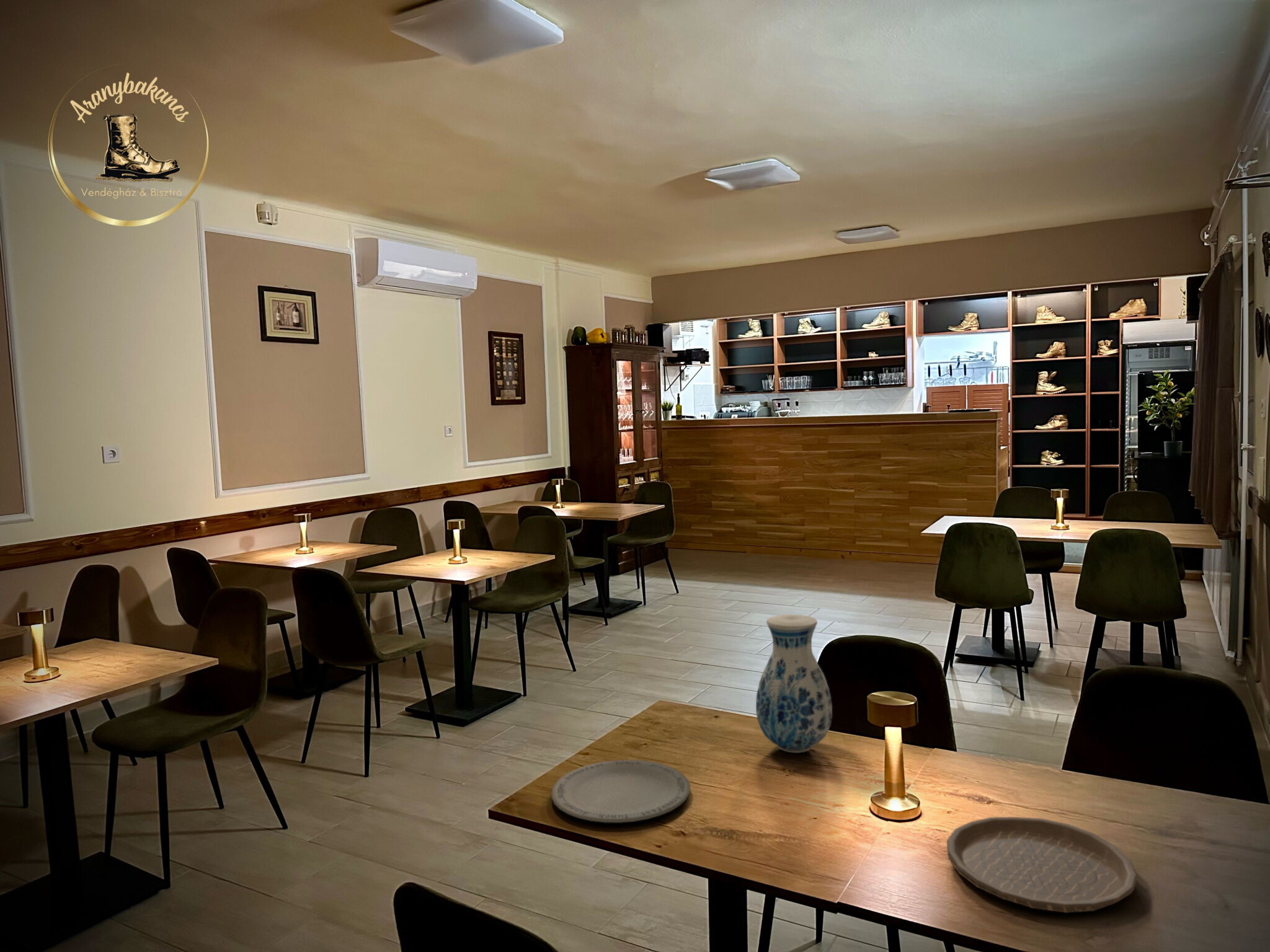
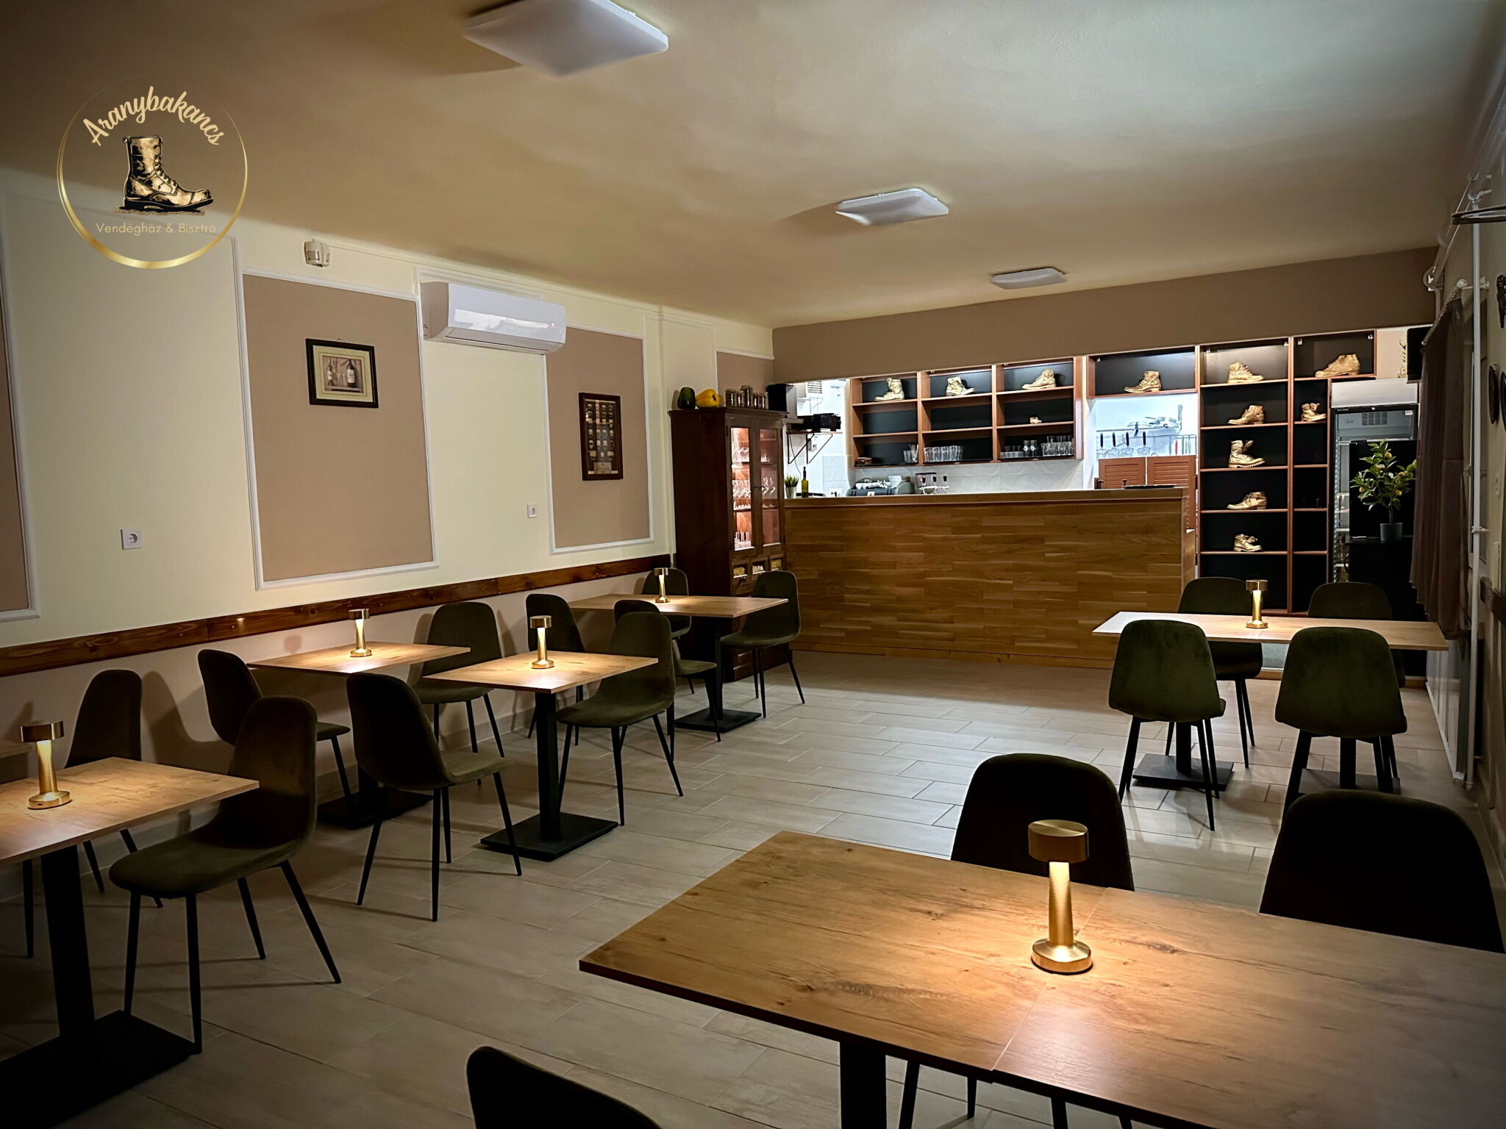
- plate (1037, 862)
- vase (793, 684)
- plate (621, 791)
